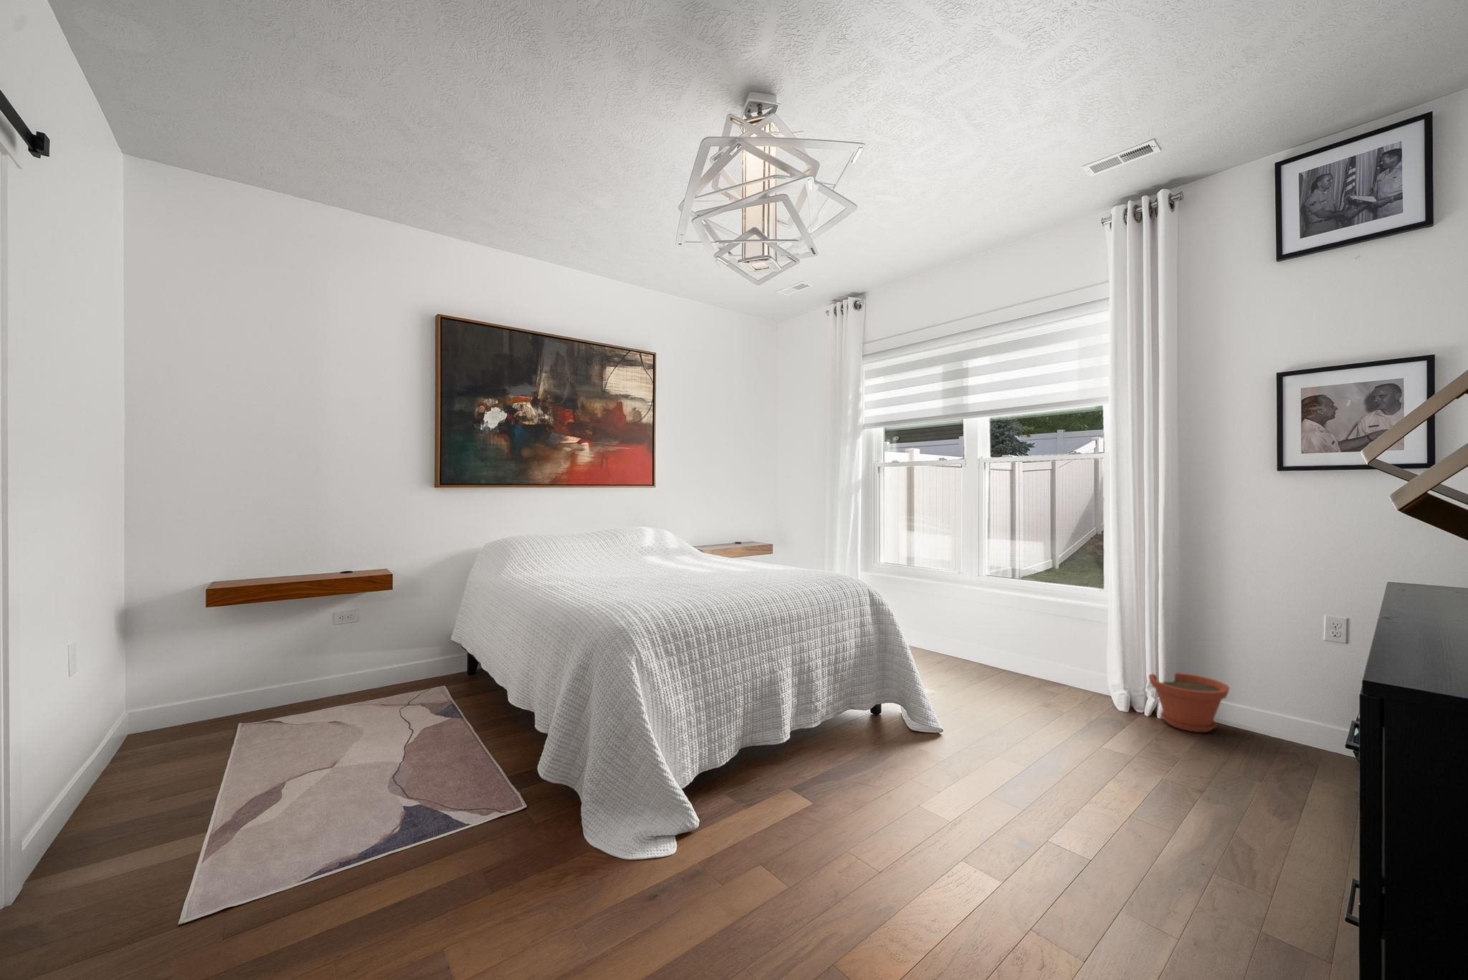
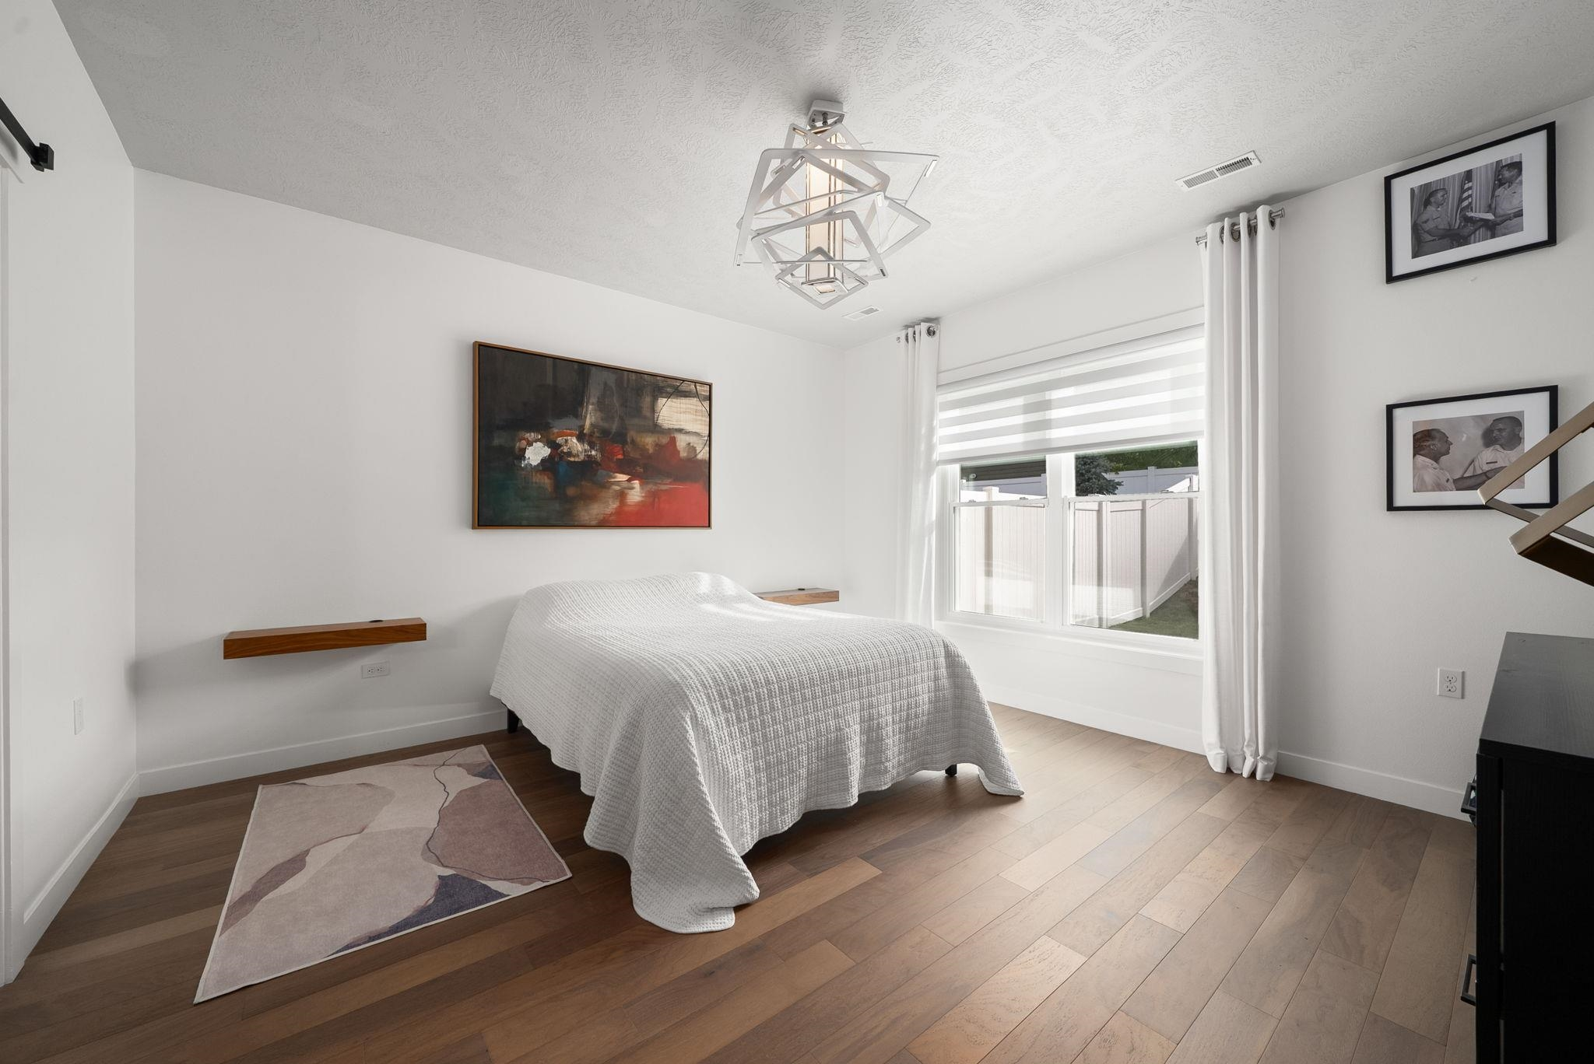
- plant pot (1188, 703)
